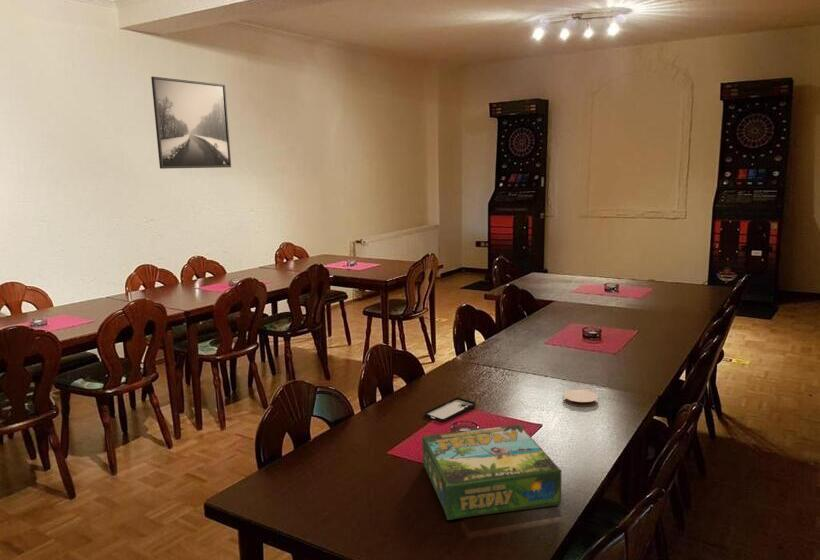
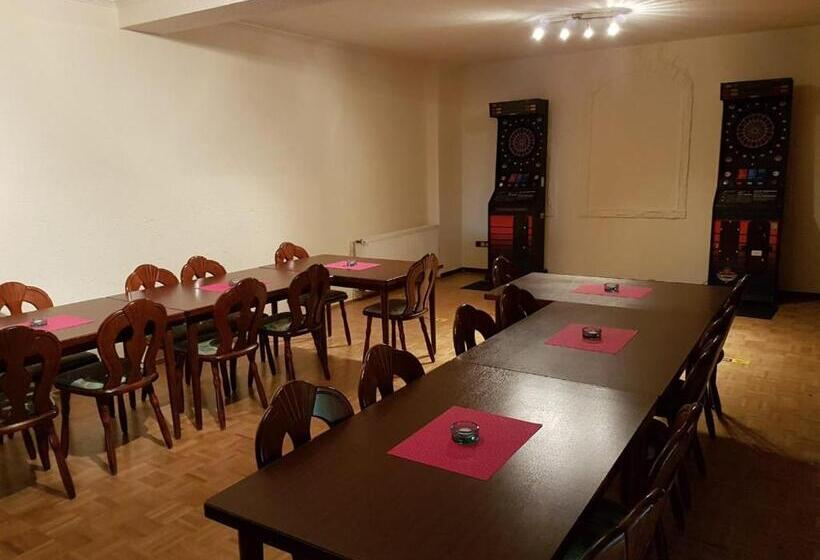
- board game (487, 467)
- smartphone (450, 409)
- coaster (580, 398)
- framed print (193, 125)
